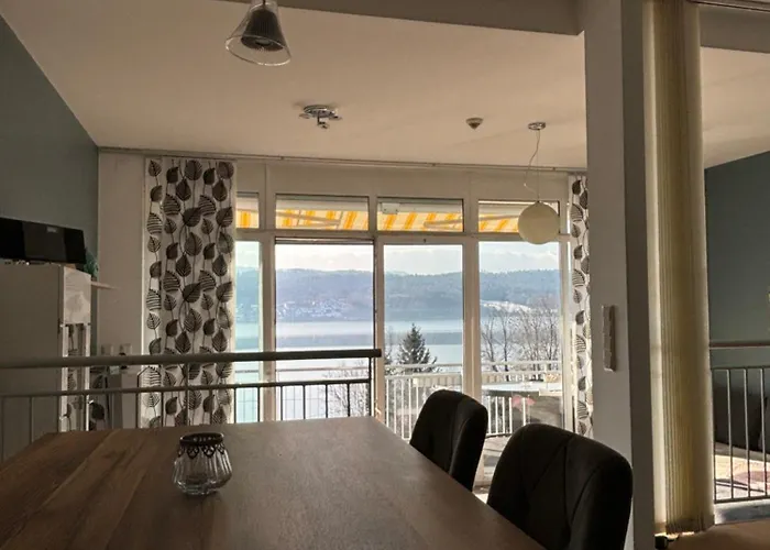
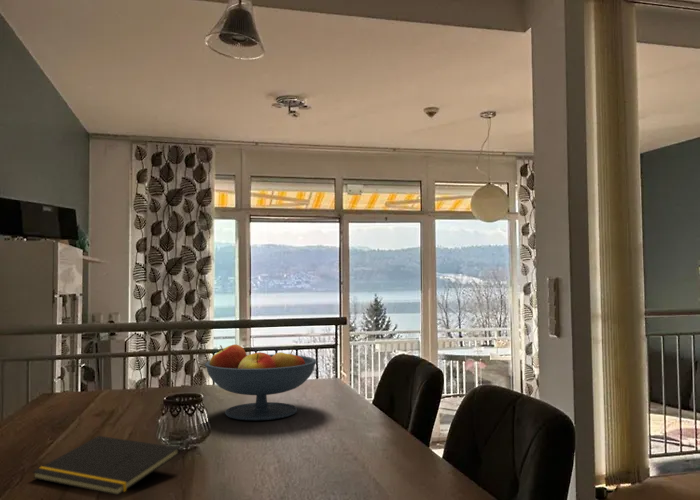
+ notepad (107, 462)
+ fruit bowl (261, 377)
